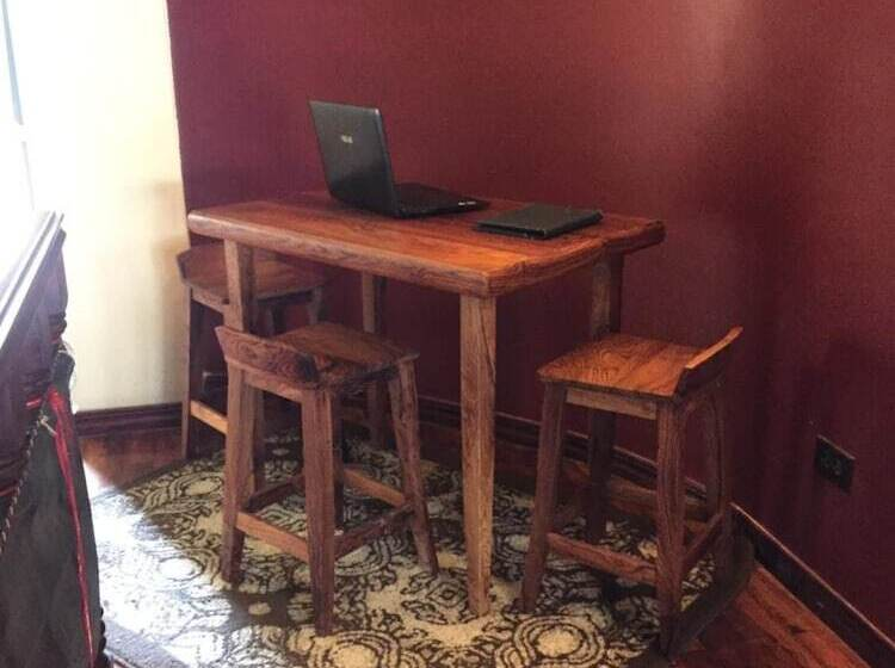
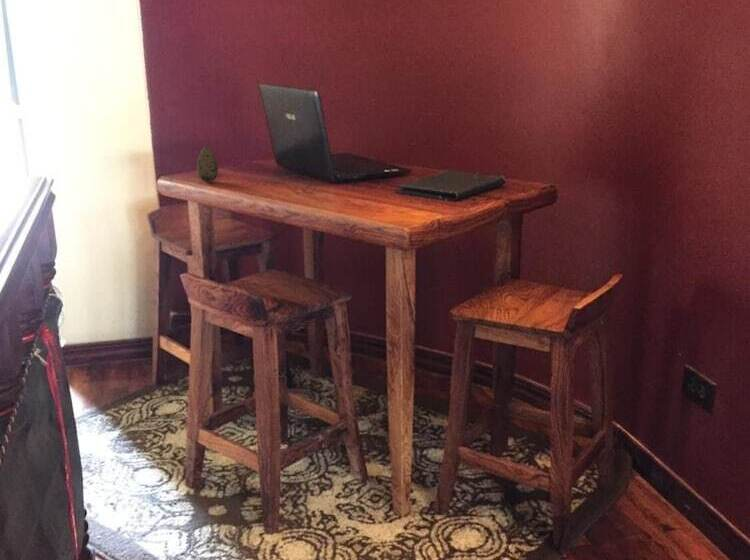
+ decorative egg (207, 164)
